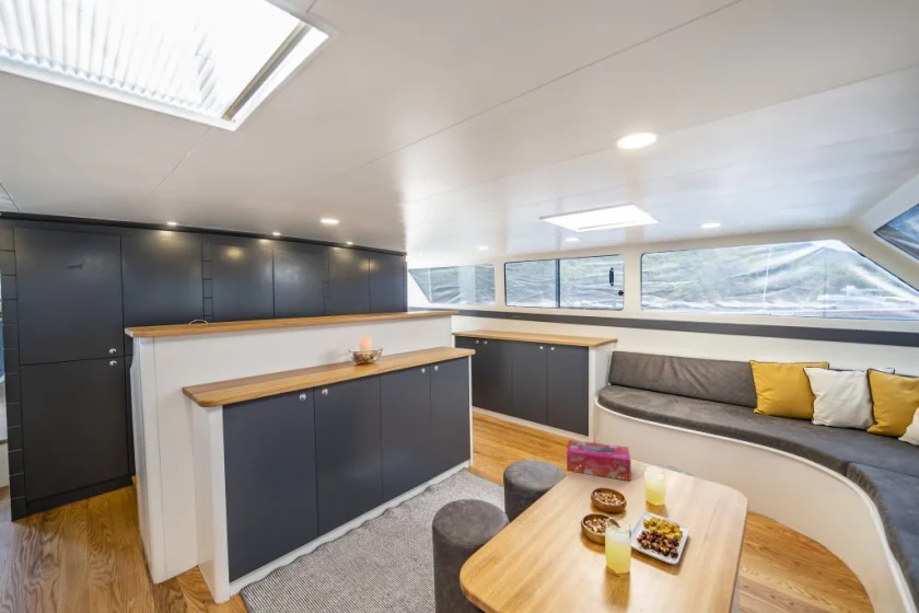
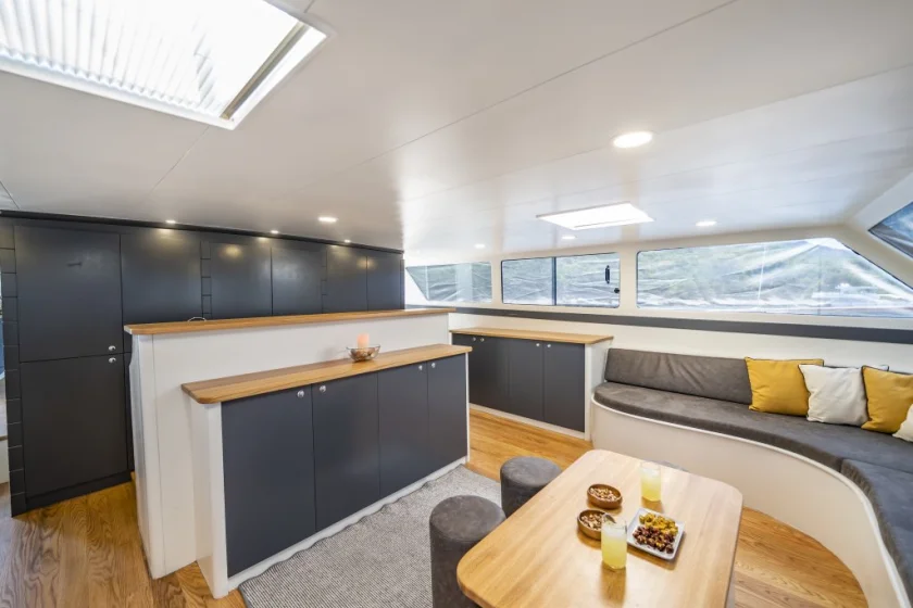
- tissue box (597, 459)
